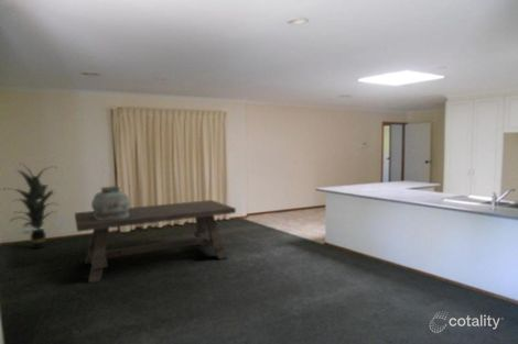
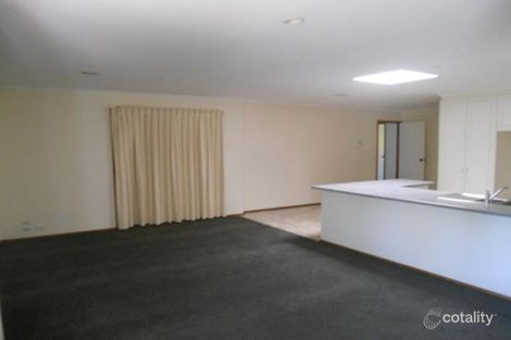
- dining table (157, 243)
- vessel (110, 201)
- indoor plant (32, 204)
